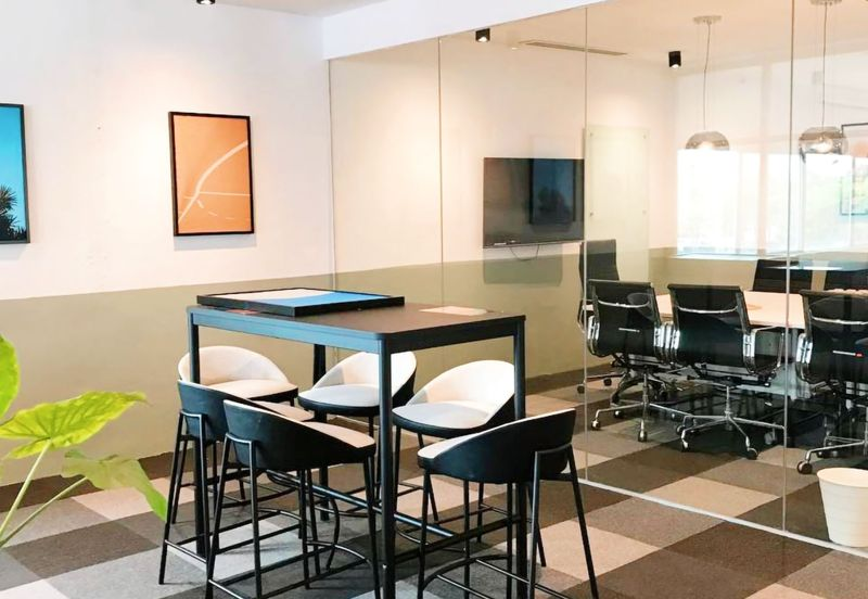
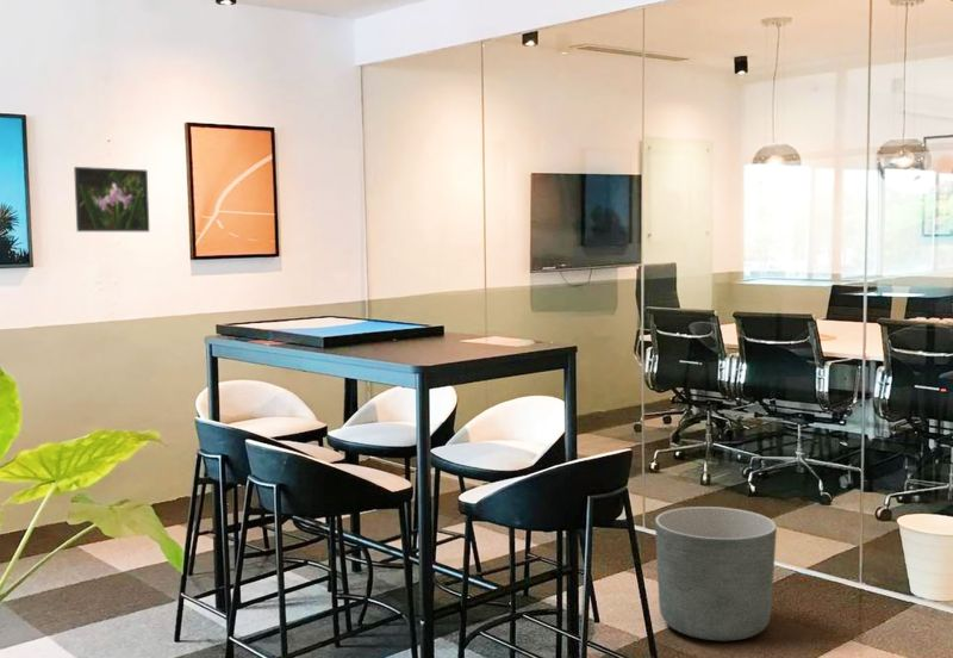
+ planter (714, 573)
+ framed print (112, 199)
